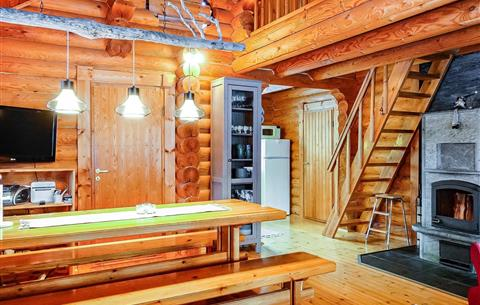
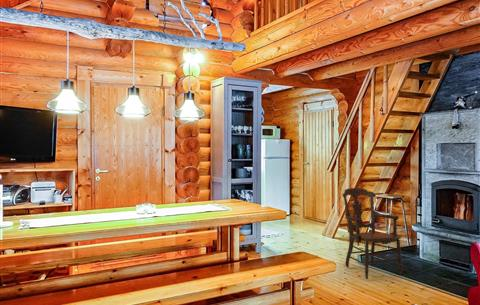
+ armchair (369, 232)
